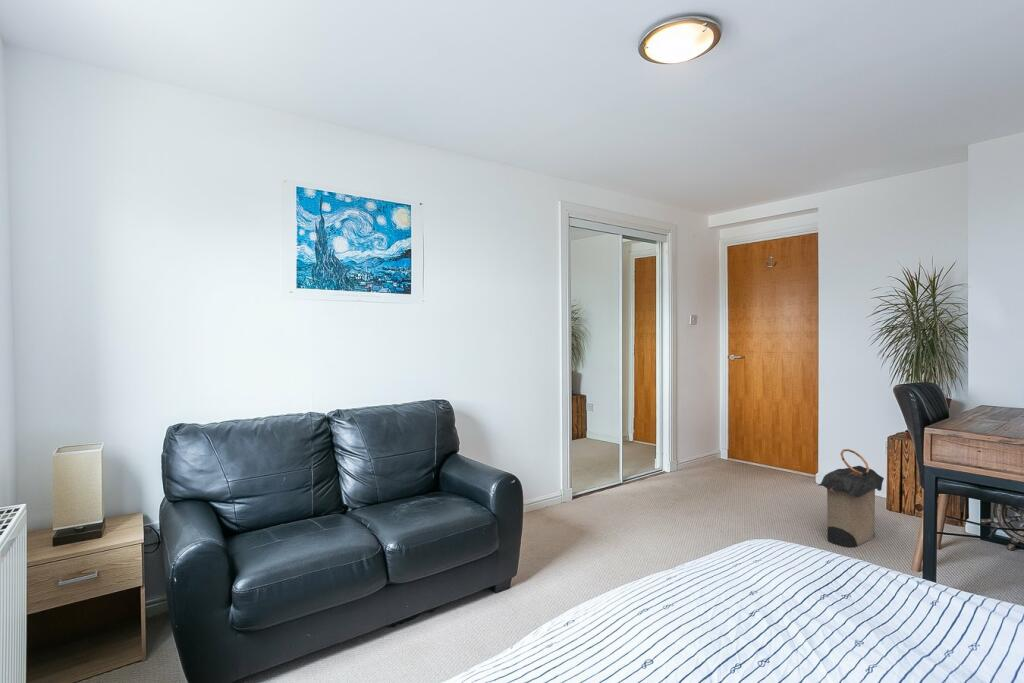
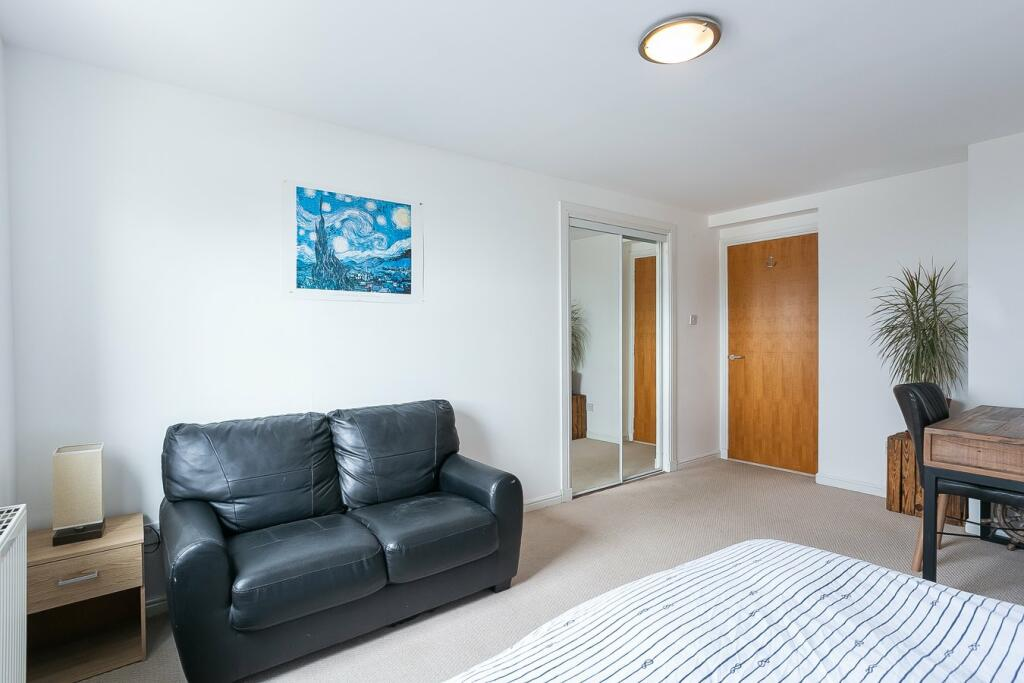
- laundry hamper (852, 495)
